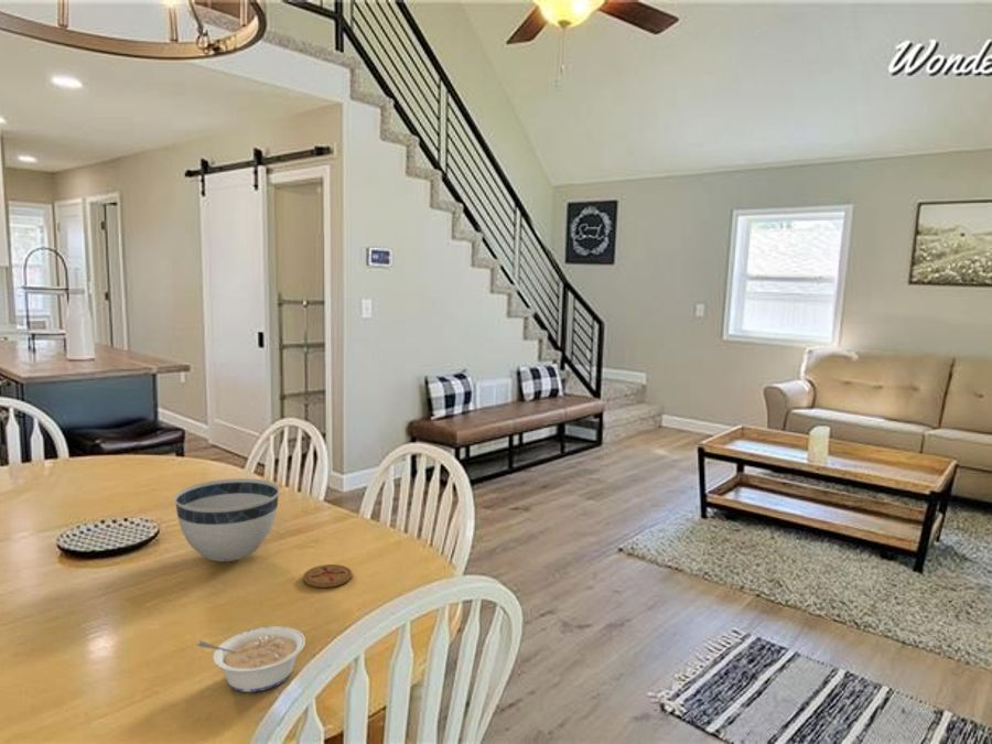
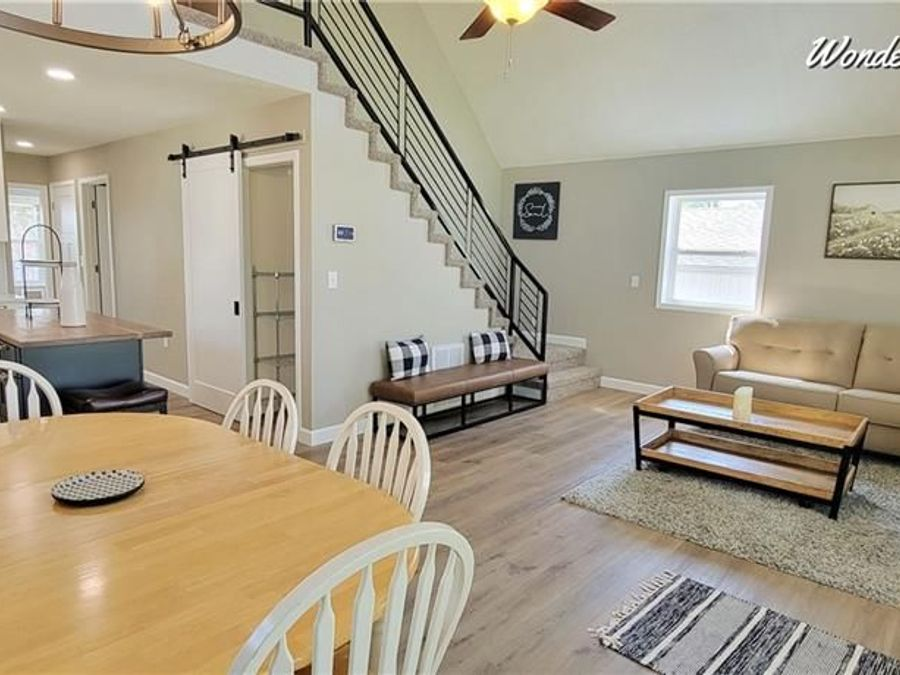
- legume (257, 659)
- coaster (327, 575)
- bowl (228, 525)
